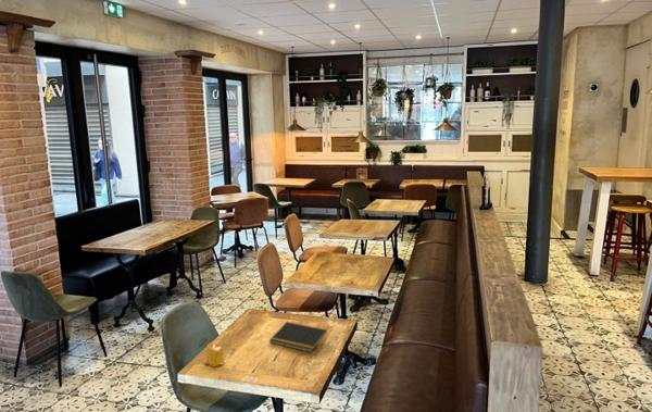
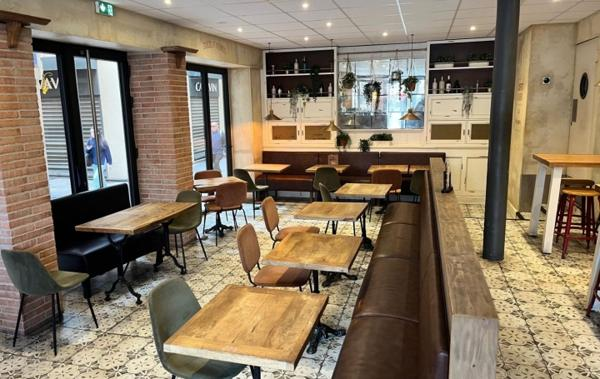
- notepad (298, 336)
- candle (215, 352)
